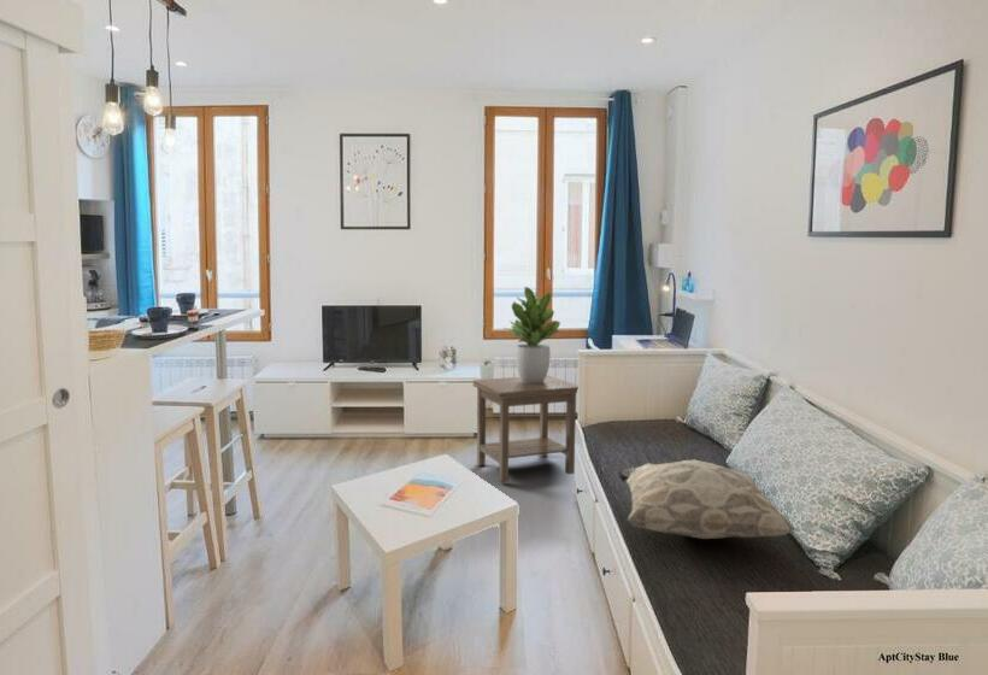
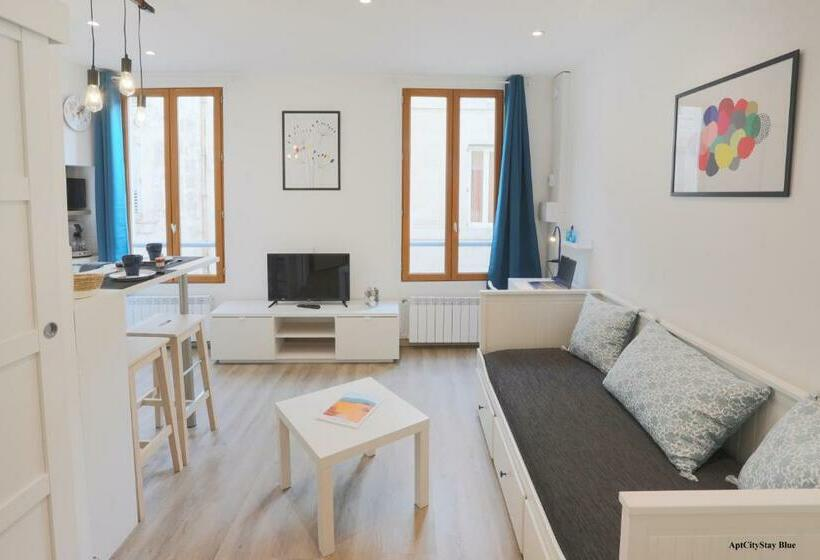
- side table (527, 439)
- potted plant (535, 334)
- decorative pillow (695, 497)
